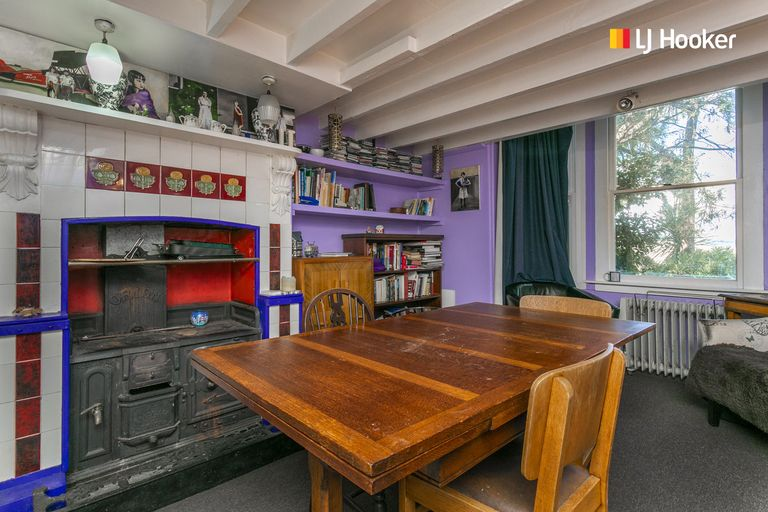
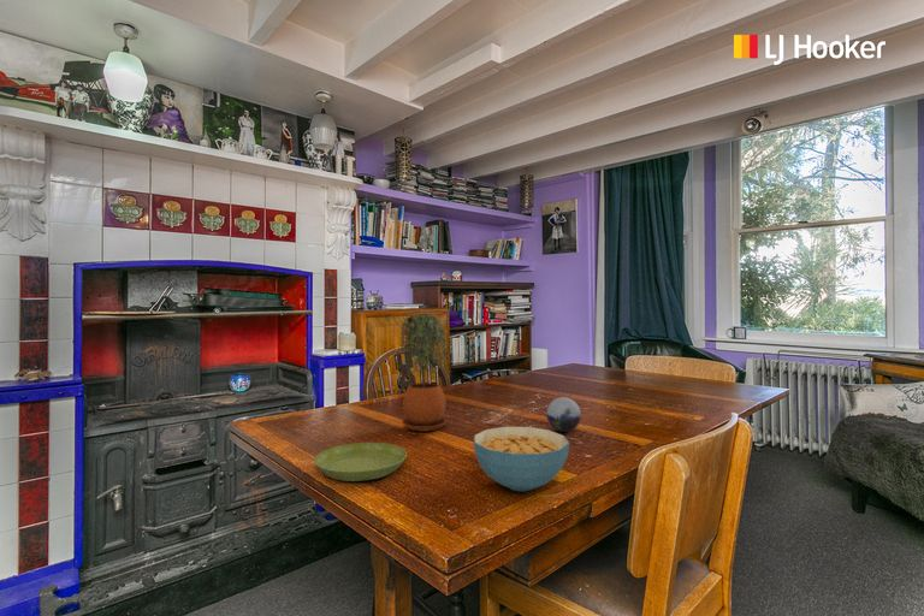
+ potted plant (426, 371)
+ cereal bowl (520, 462)
+ saucer (361, 461)
+ decorative orb (563, 414)
